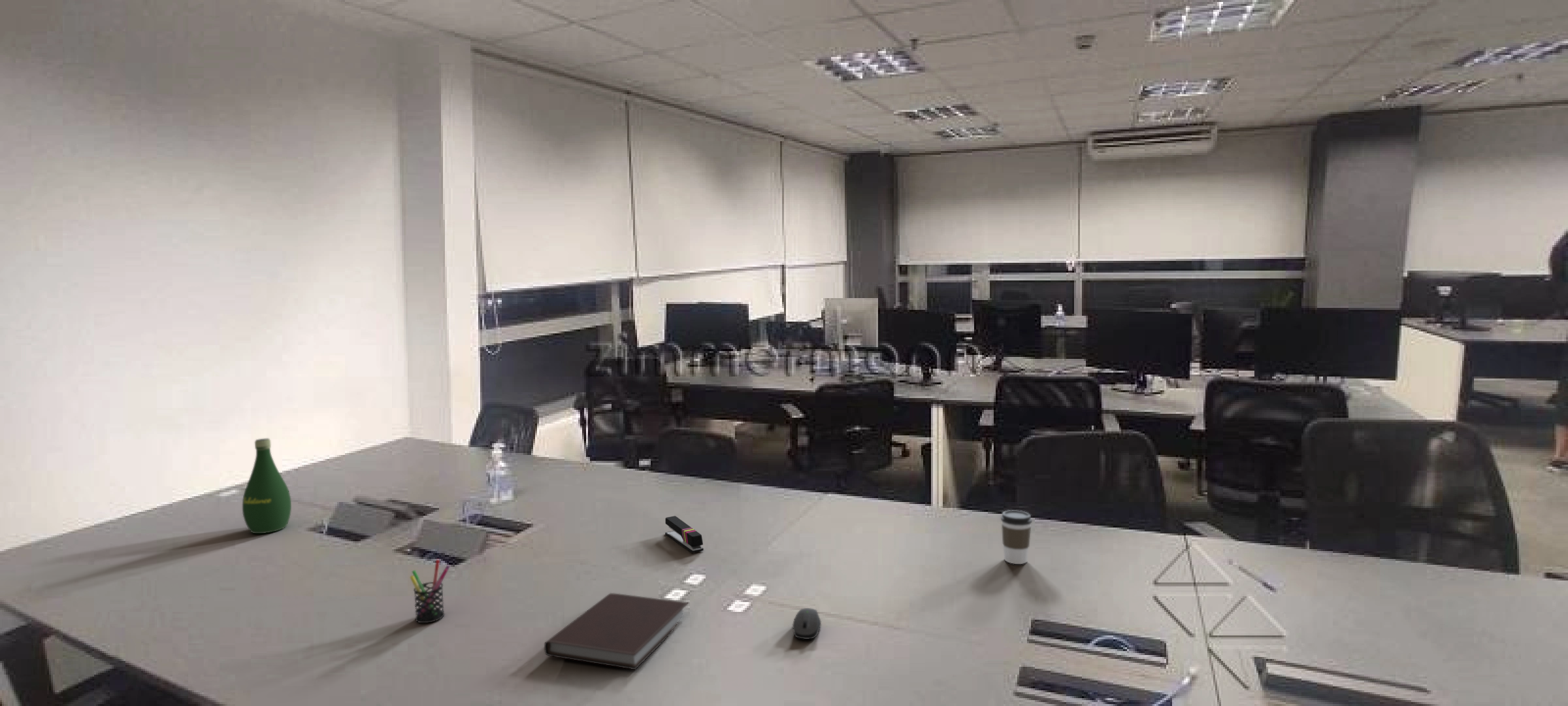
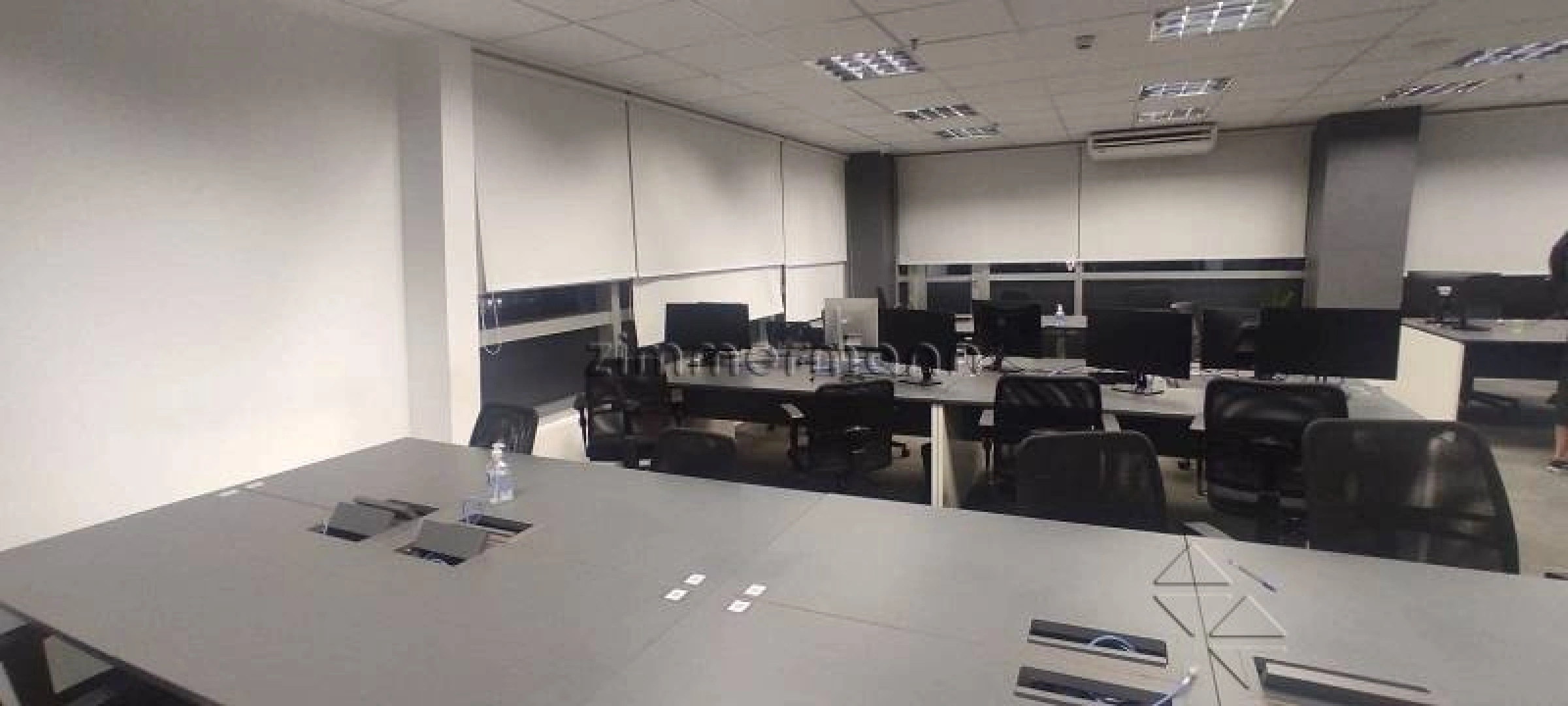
- bottle (265, 484)
- pen holder (427, 590)
- notebook (621, 627)
- computer mouse (807, 621)
- coffee cup (1016, 537)
- stapler (683, 533)
